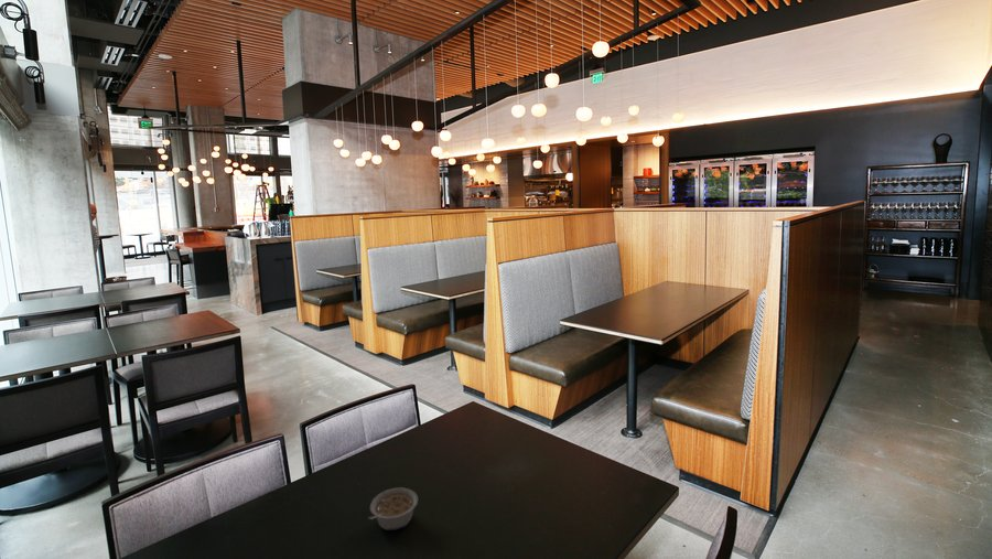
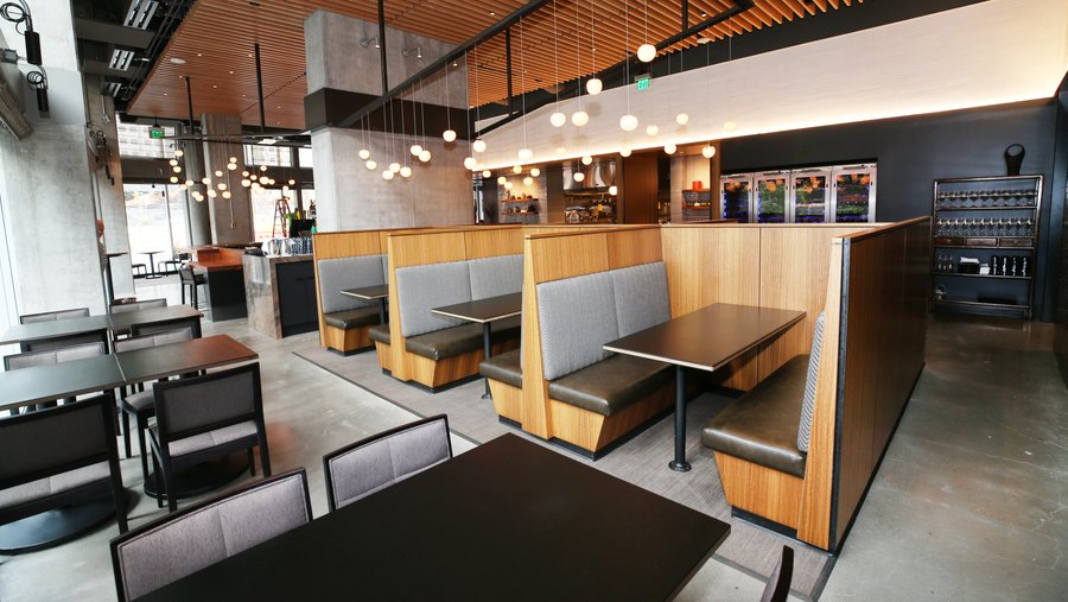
- legume (393, 509)
